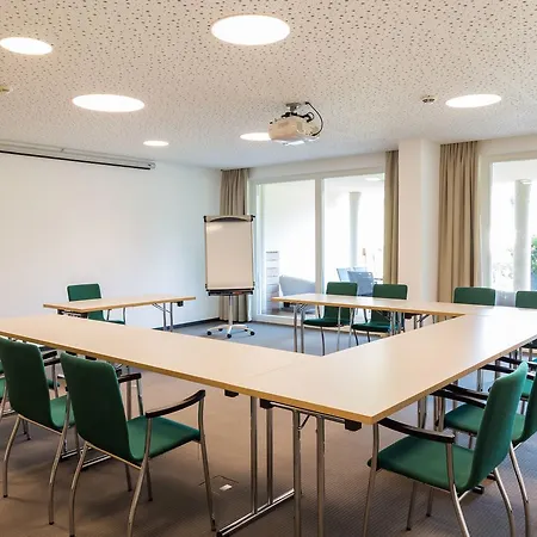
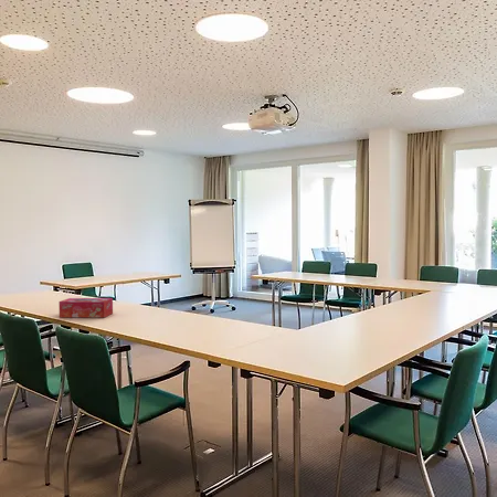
+ tissue box (86, 307)
